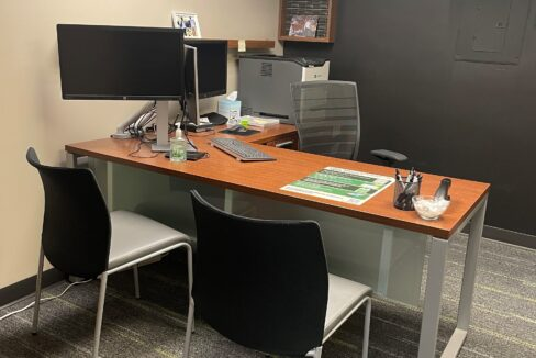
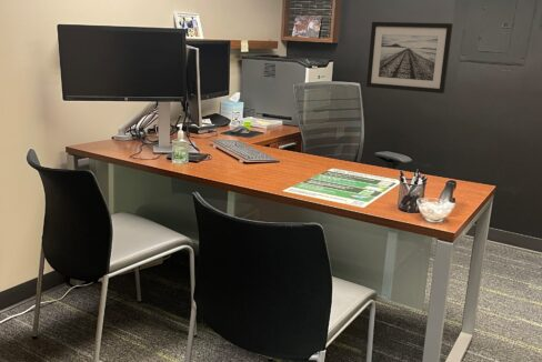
+ wall art (406, 57)
